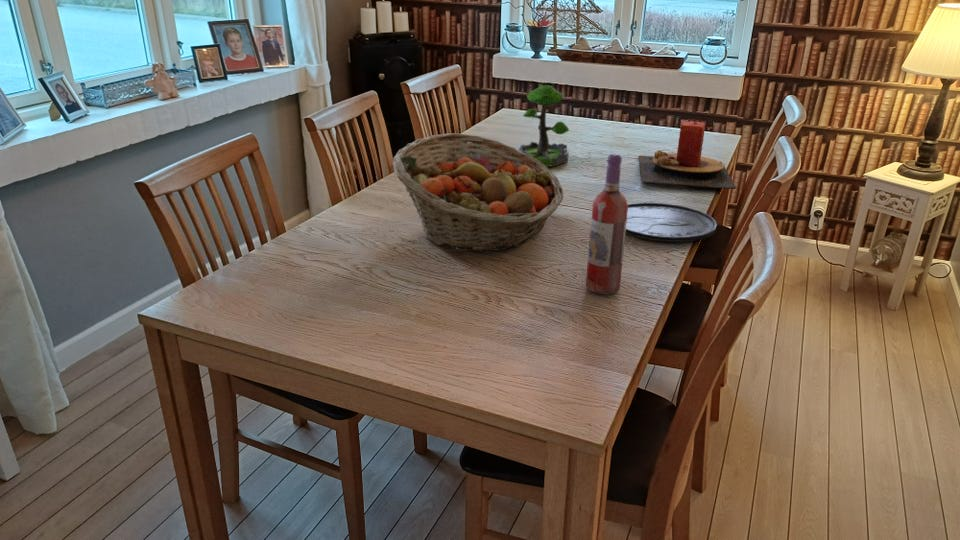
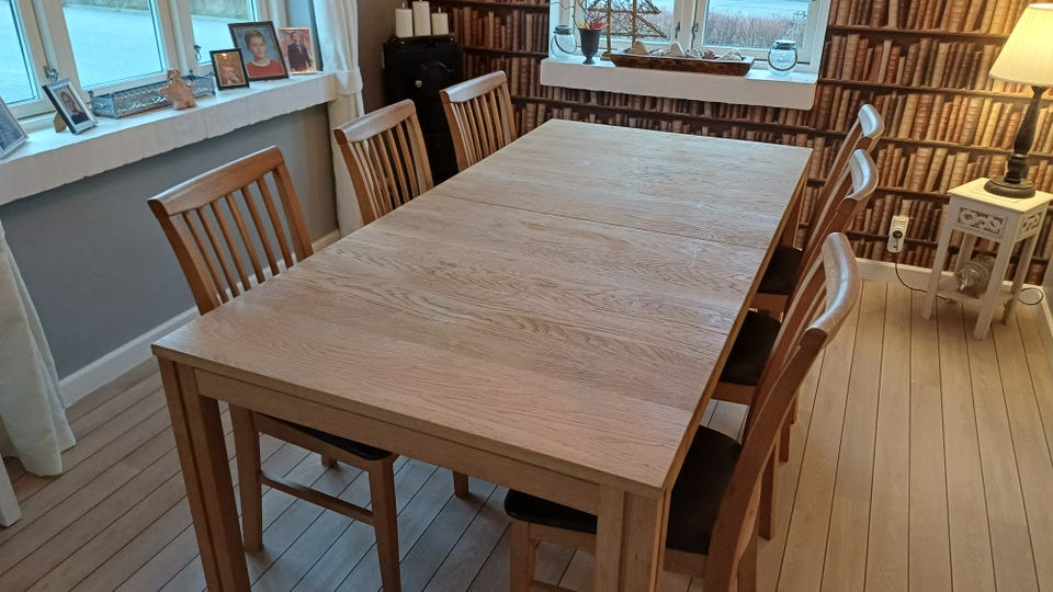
- wine bottle (608, 224)
- candle (687, 148)
- plant (545, 123)
- fruit basket (480, 189)
- plate (661, 220)
